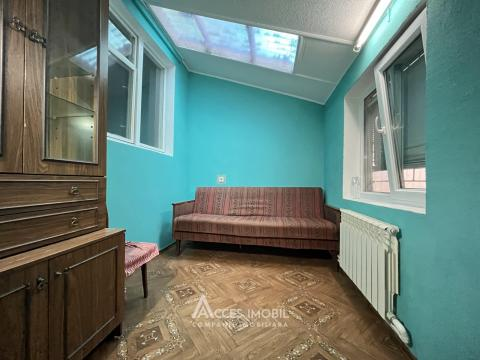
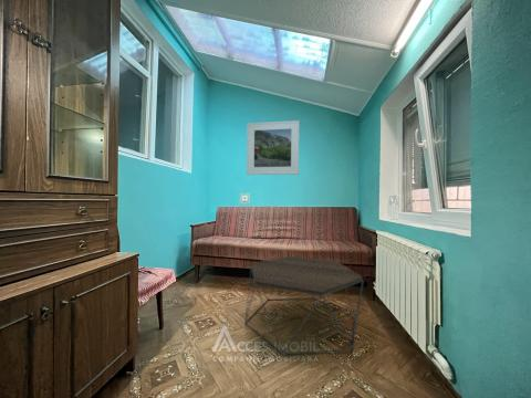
+ coffee table (301, 292)
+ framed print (272, 148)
